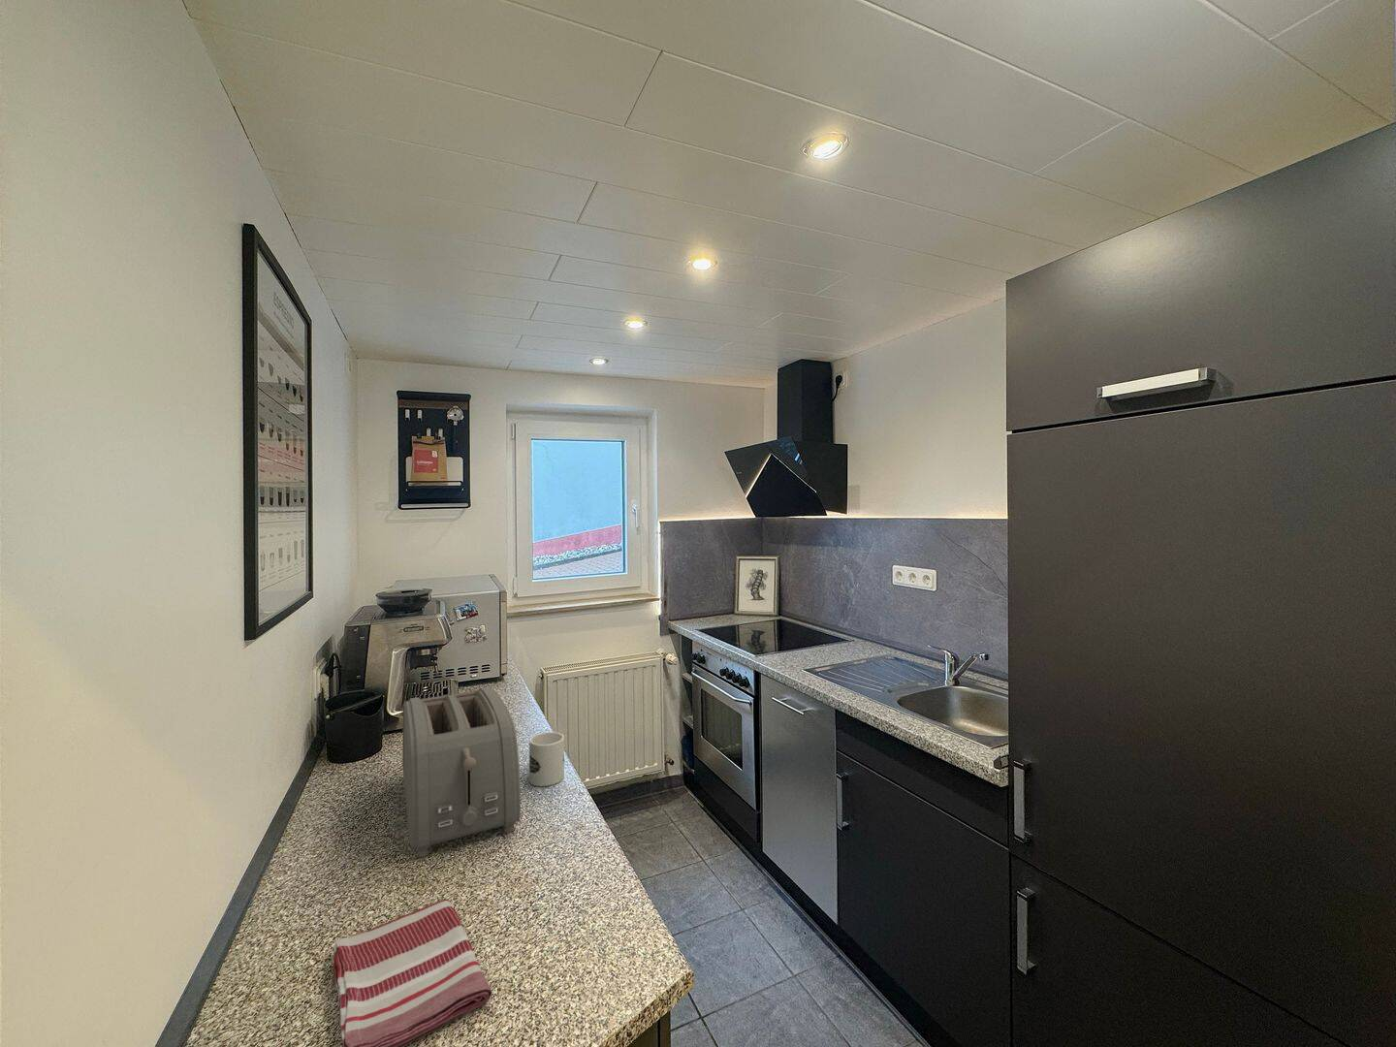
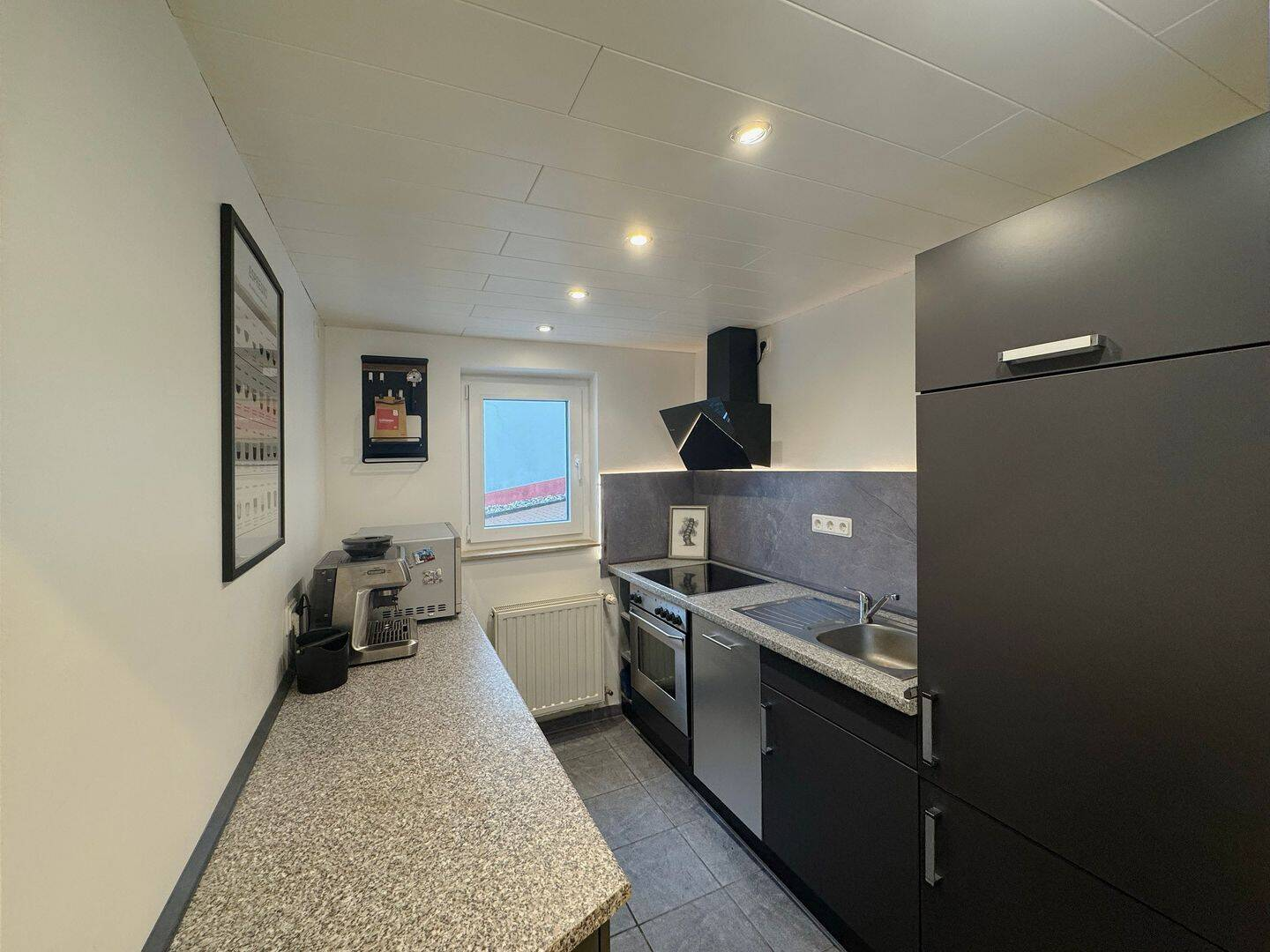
- toaster (456, 753)
- mug (544, 756)
- dish towel (407, 968)
